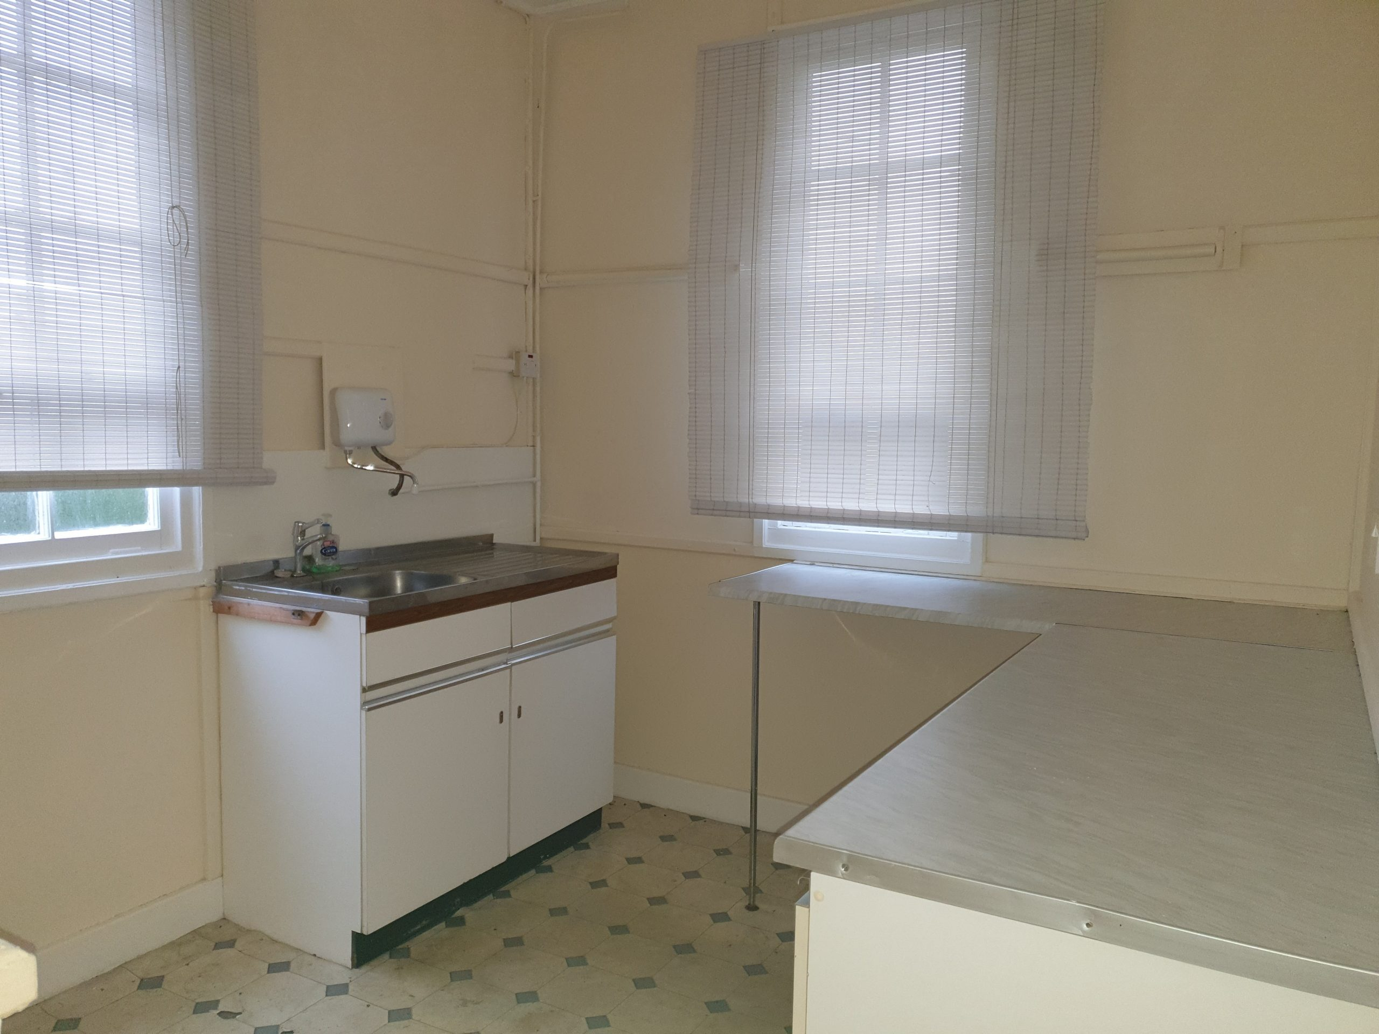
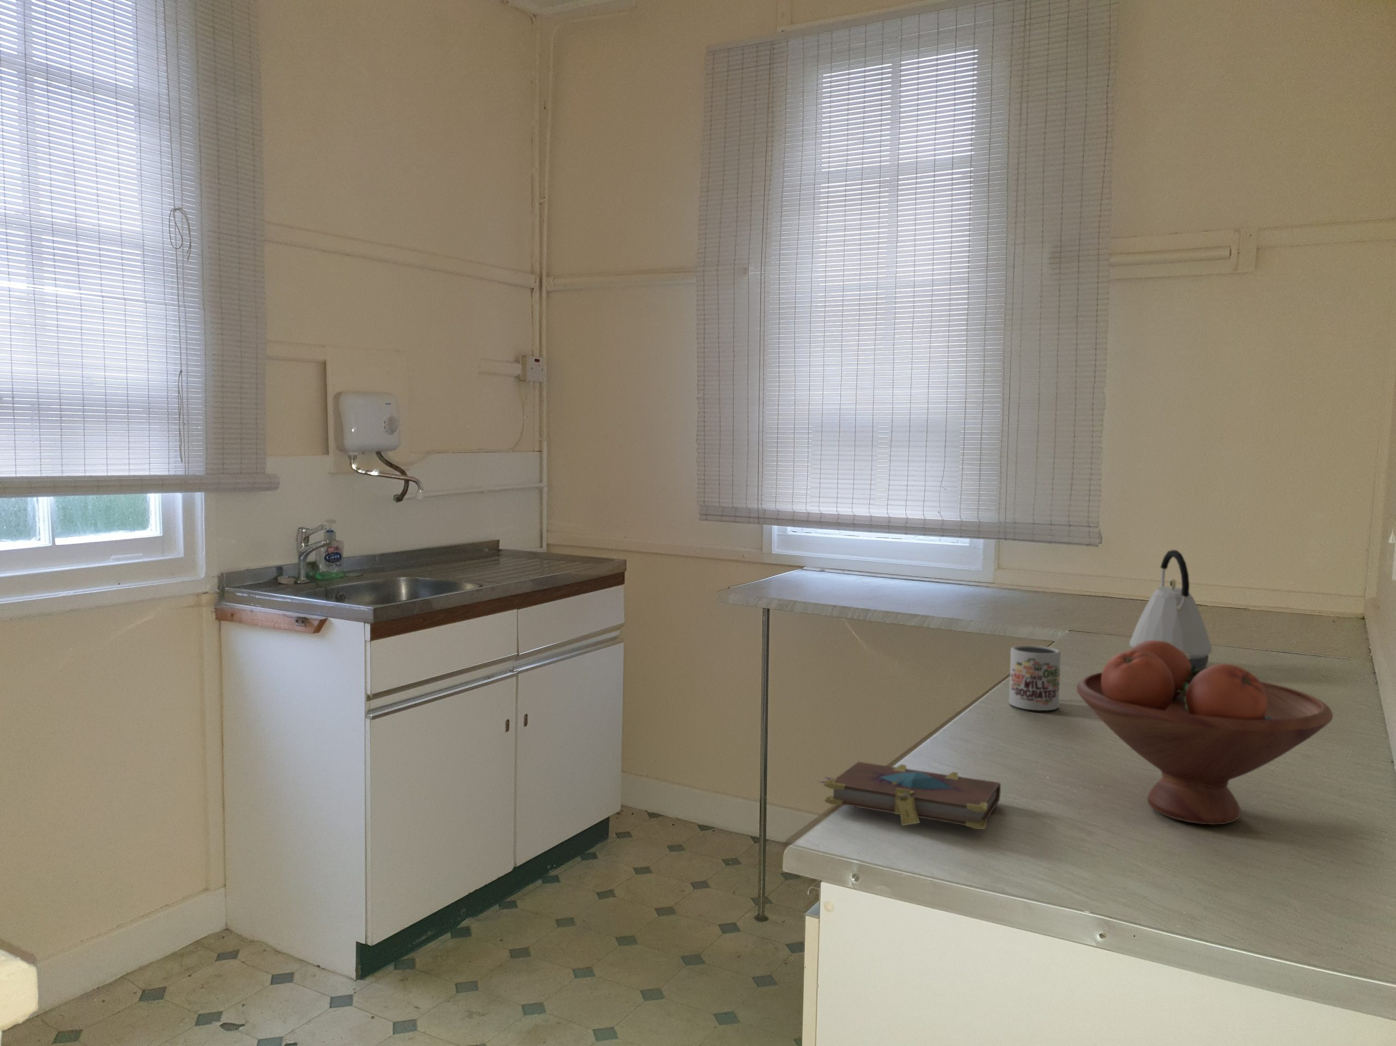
+ kettle (1171, 608)
+ mug (1033, 675)
+ fruit bowl (1196, 730)
+ book (899, 788)
